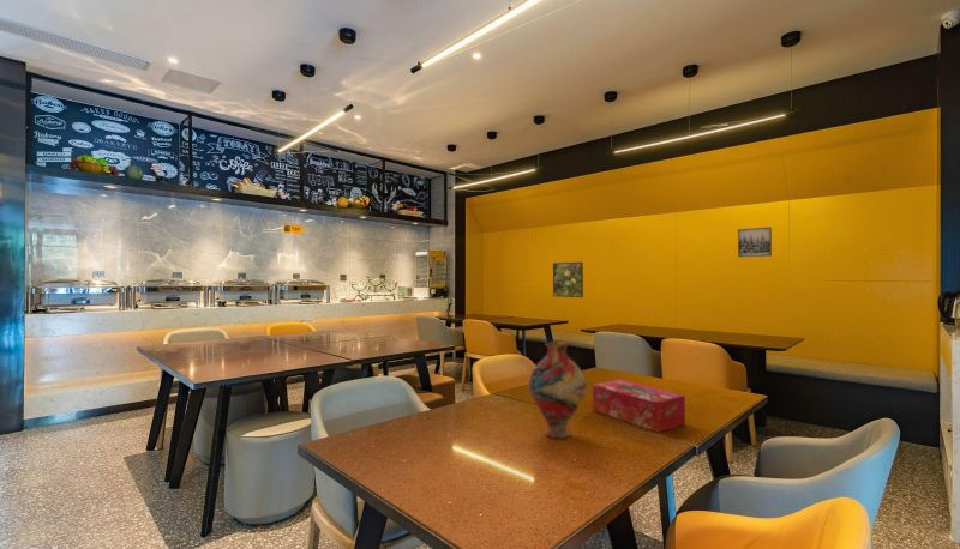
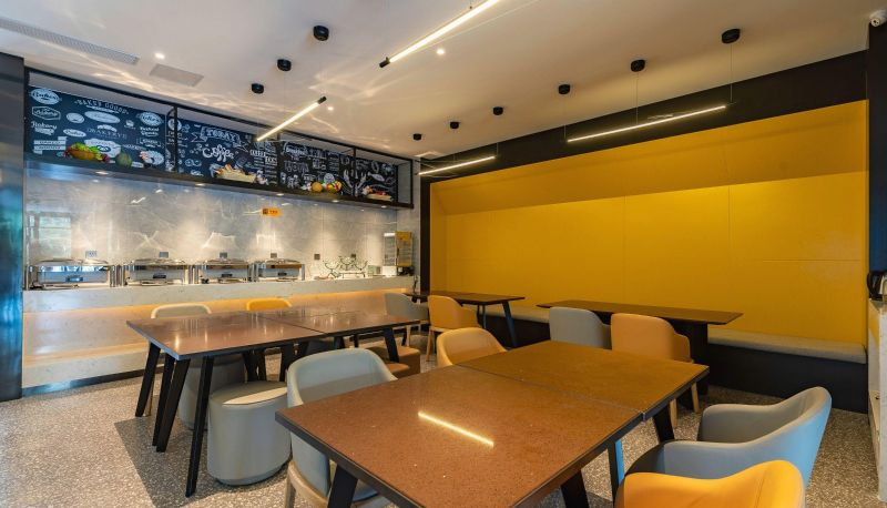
- wall art (754, 242)
- tissue box (636, 403)
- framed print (568, 279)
- vase (557, 388)
